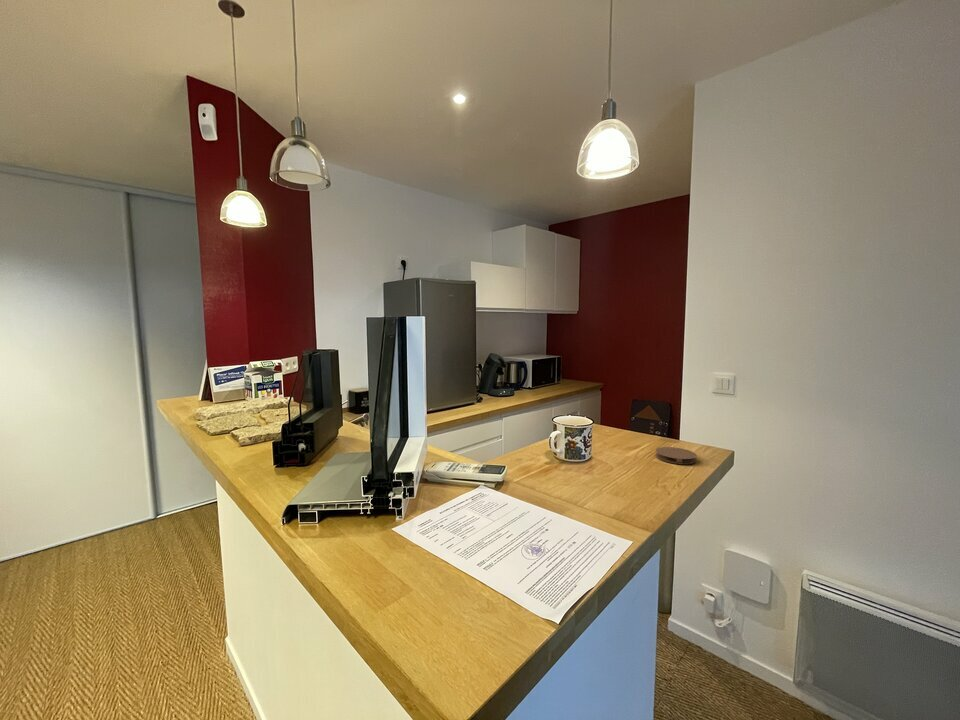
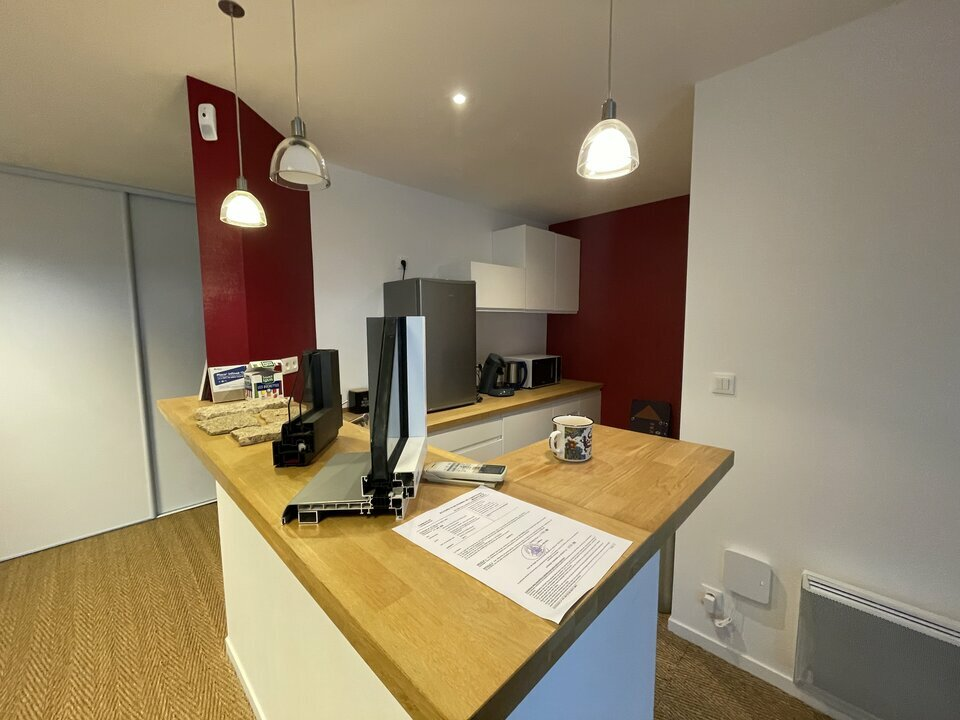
- coaster (675, 455)
